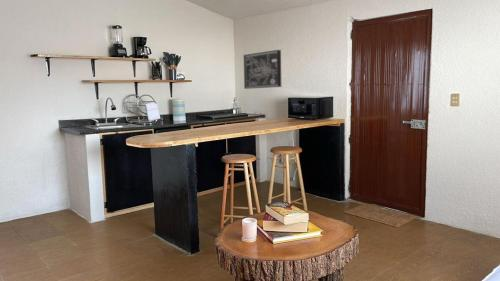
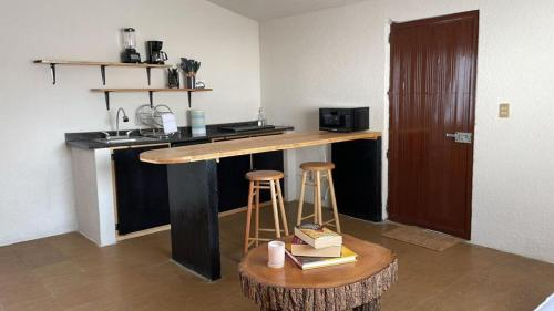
- wall art (261, 70)
